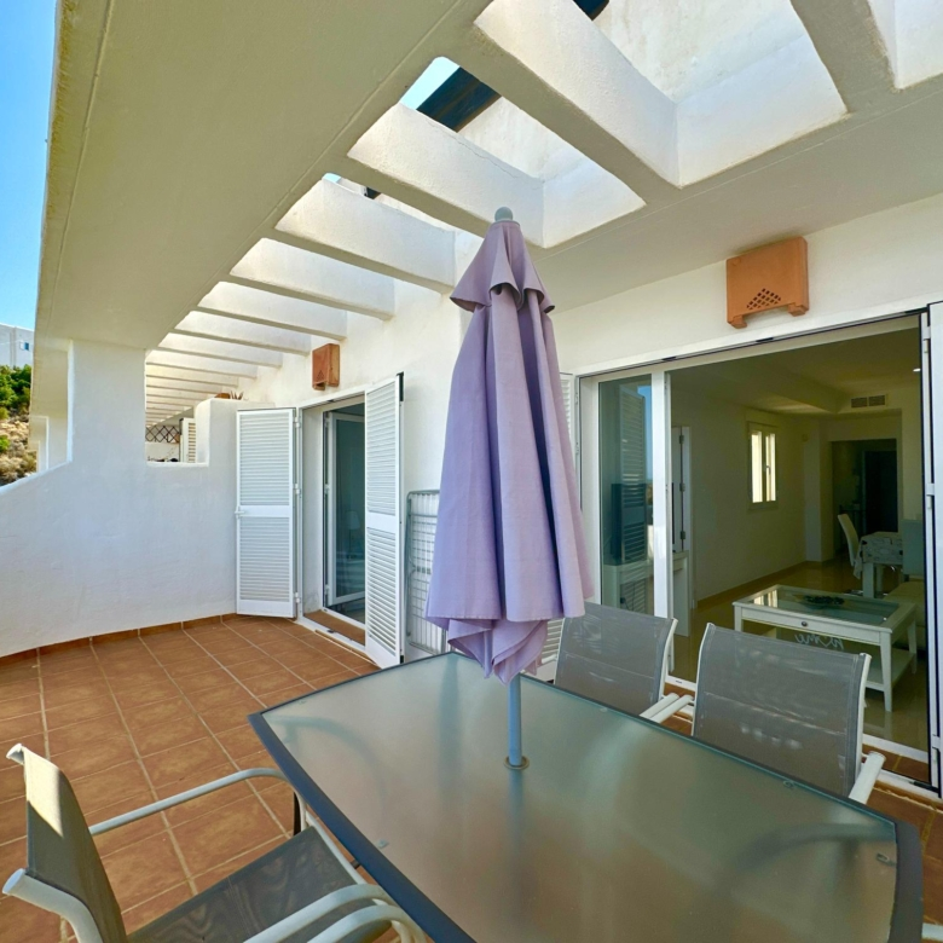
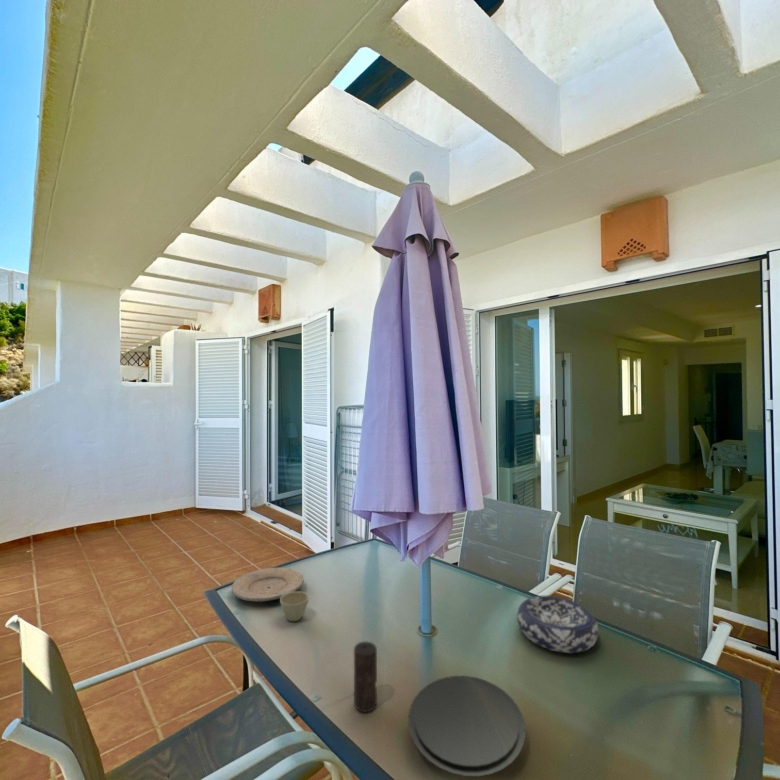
+ candle (365, 675)
+ decorative bowl (556, 622)
+ plate (465, 724)
+ plate (268, 585)
+ flower pot (294, 607)
